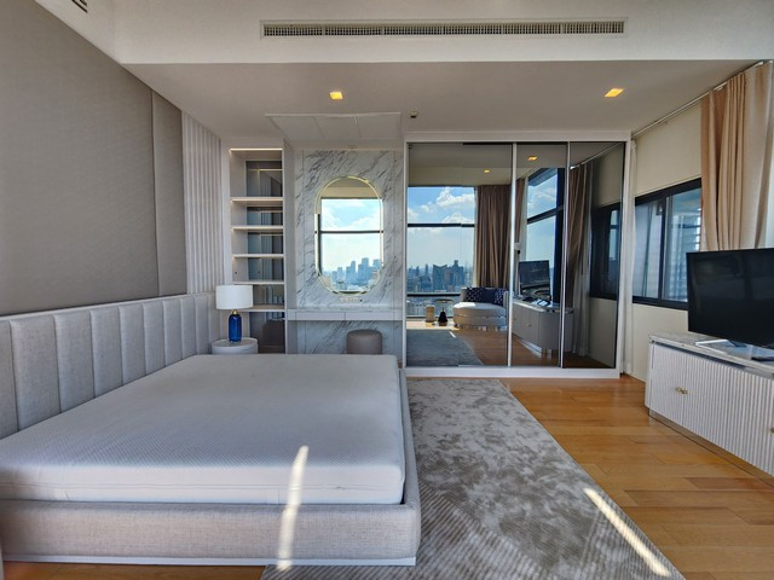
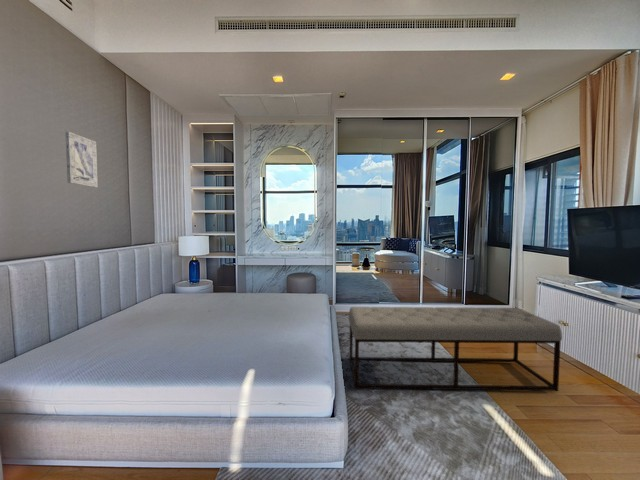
+ bench (443, 342)
+ wall art (82, 161)
